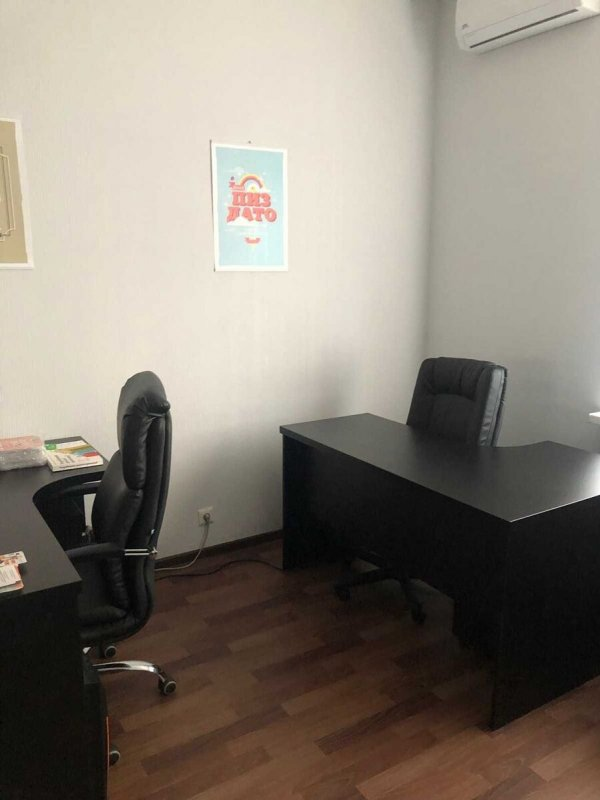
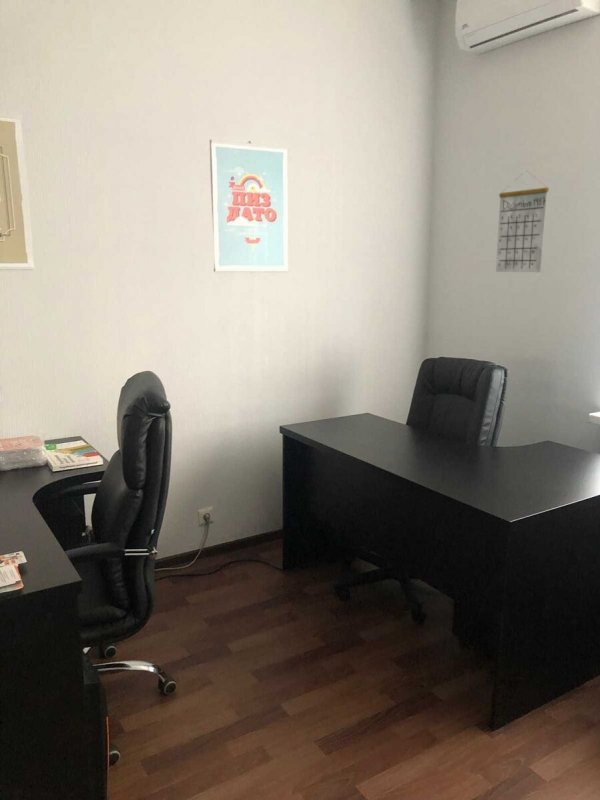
+ calendar (521, 221)
